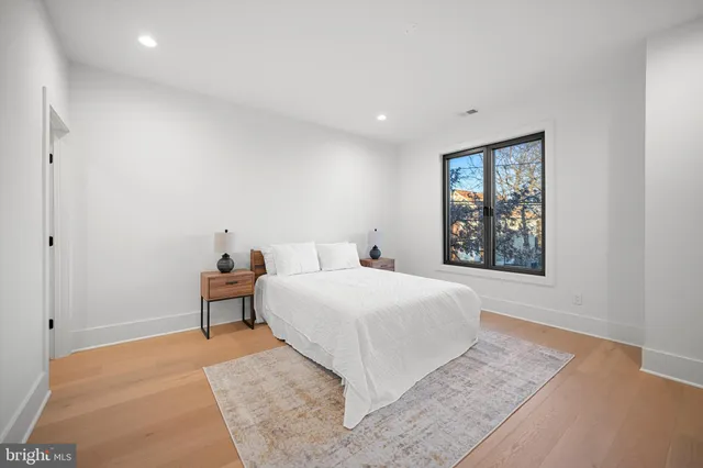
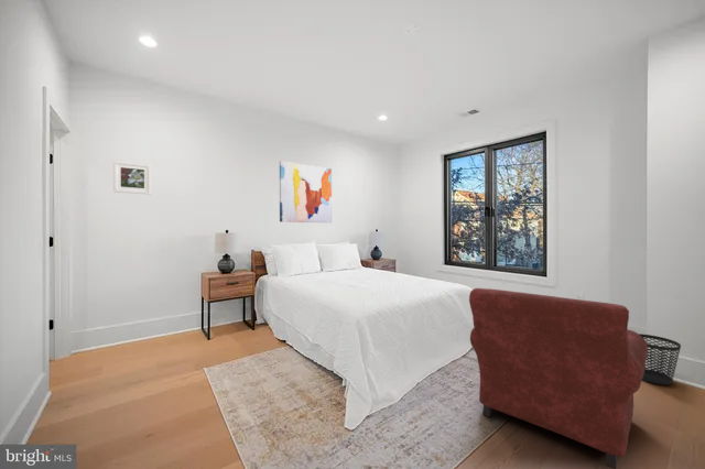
+ wall art (306, 194)
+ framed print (132, 177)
+ armchair (552, 351)
+ wastebasket (652, 360)
